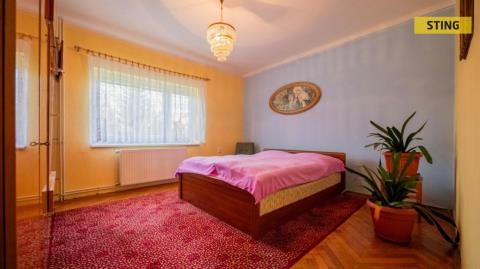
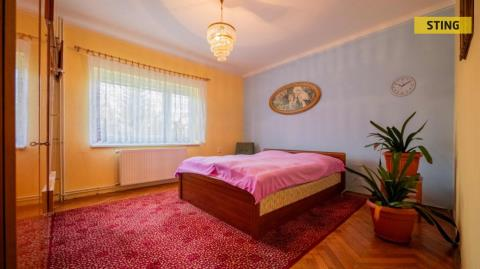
+ wall clock (402, 86)
